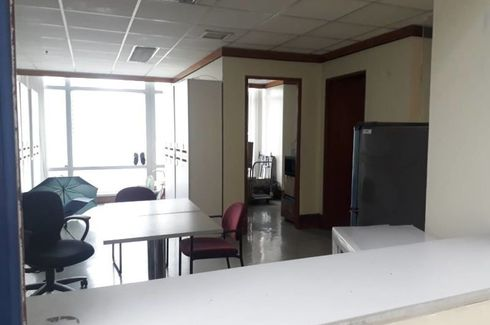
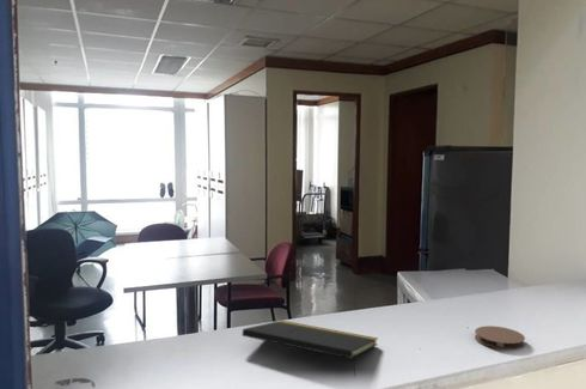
+ notepad (311, 336)
+ coaster (499, 336)
